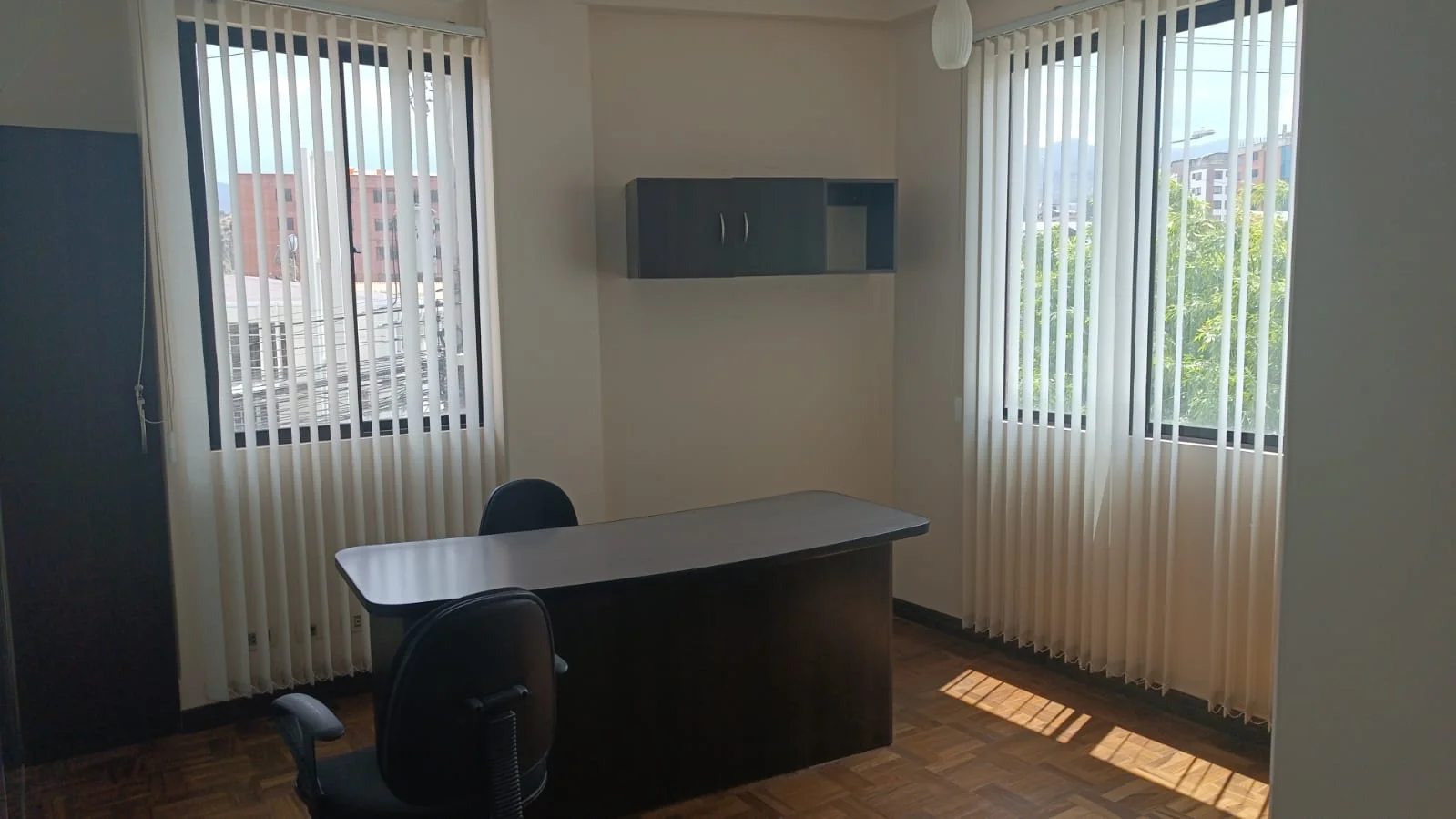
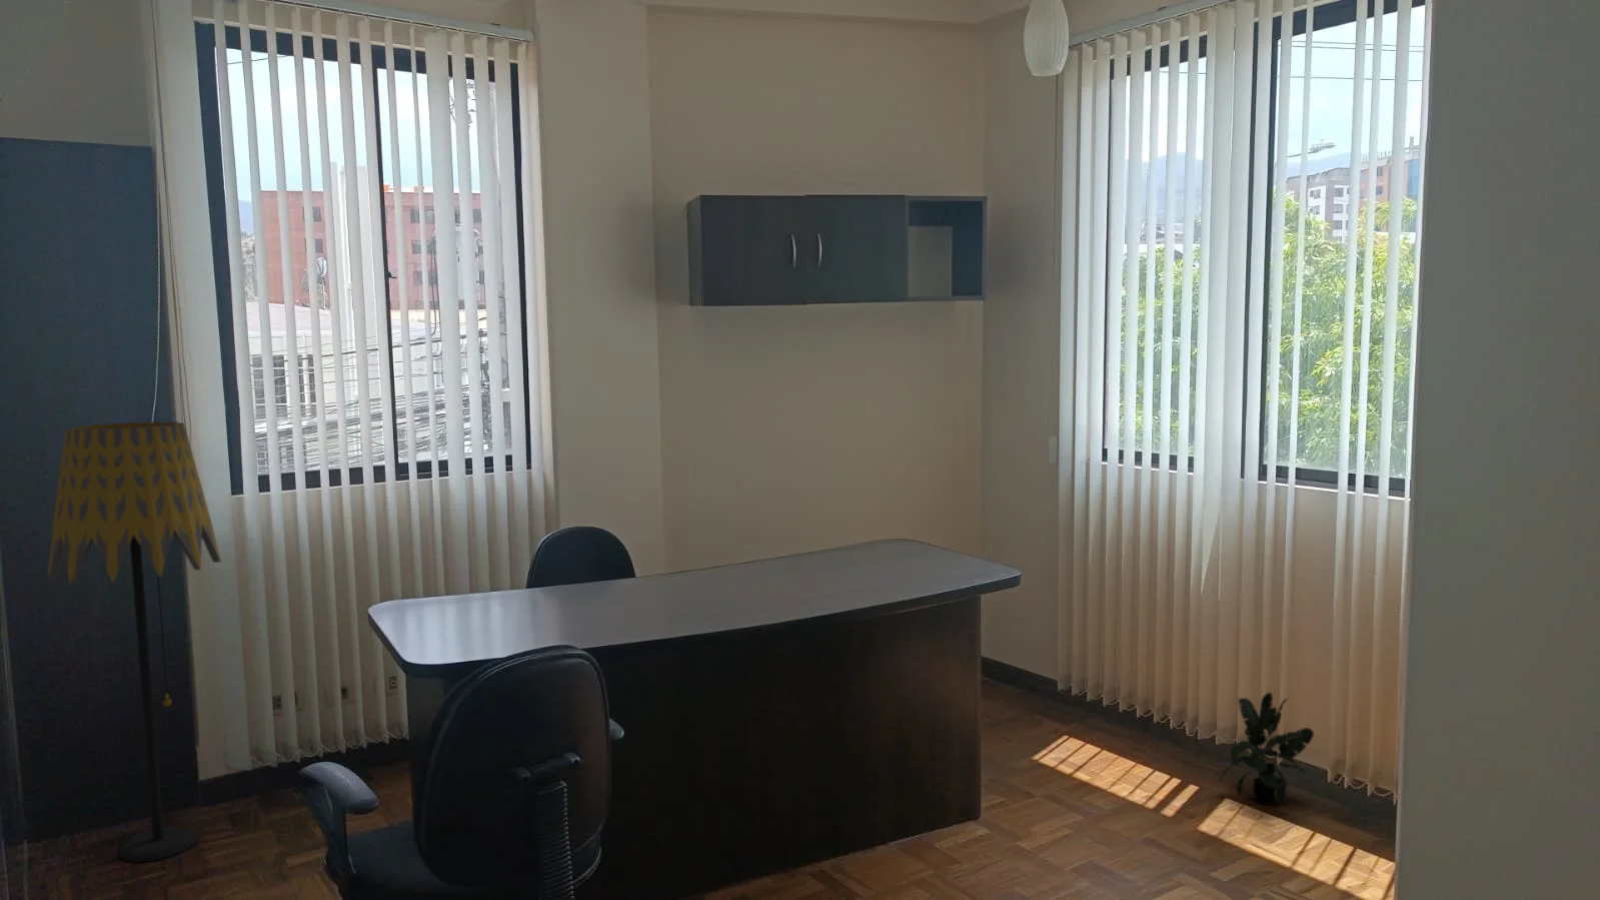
+ floor lamp (142, 640)
+ potted plant (1259, 749)
